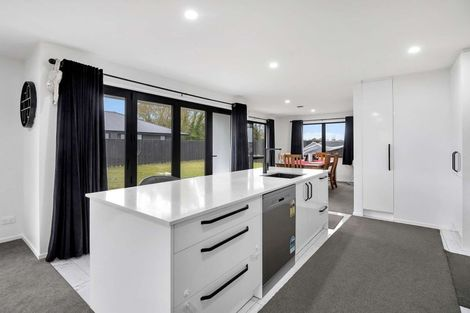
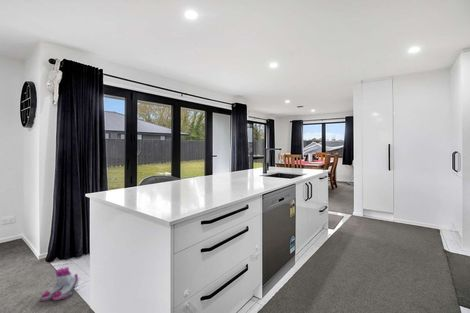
+ boots (61, 281)
